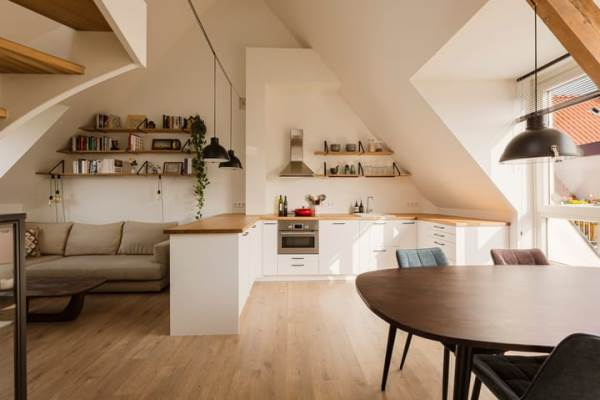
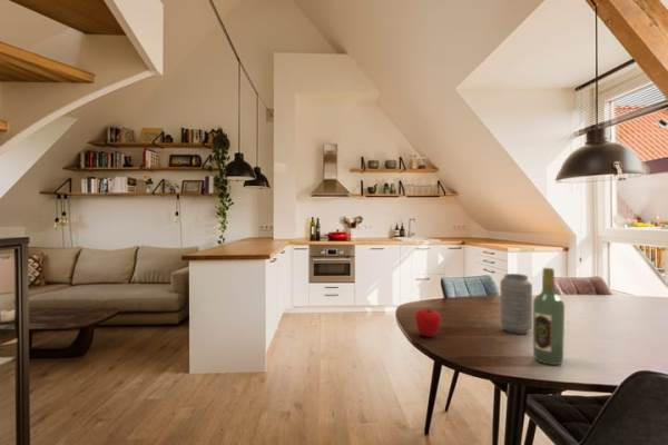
+ wine bottle (548, 314)
+ vase (515, 303)
+ apple (428, 322)
